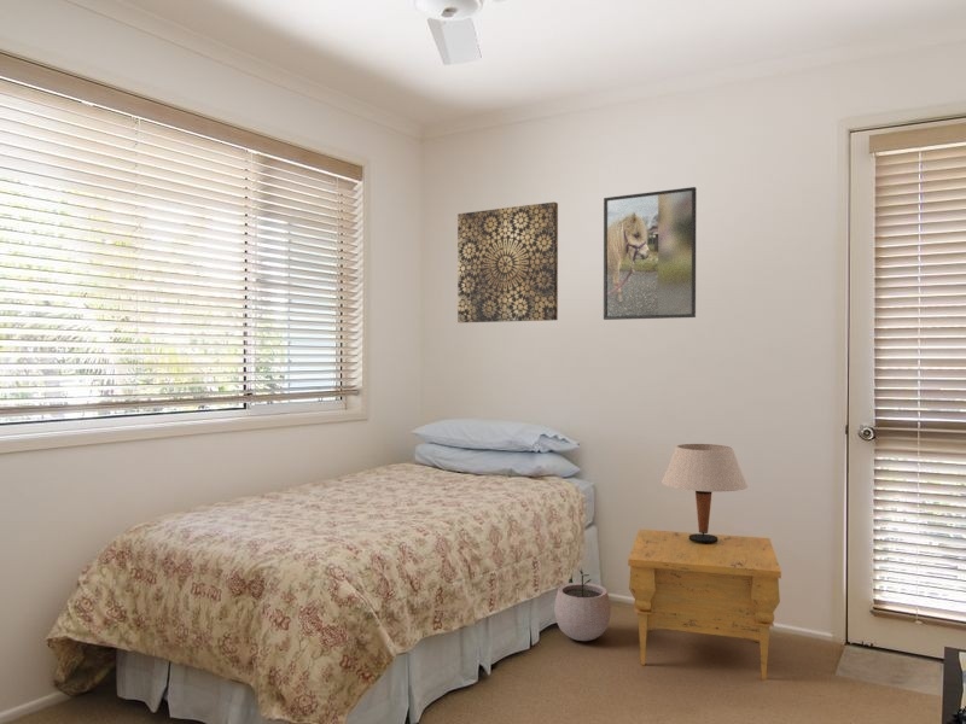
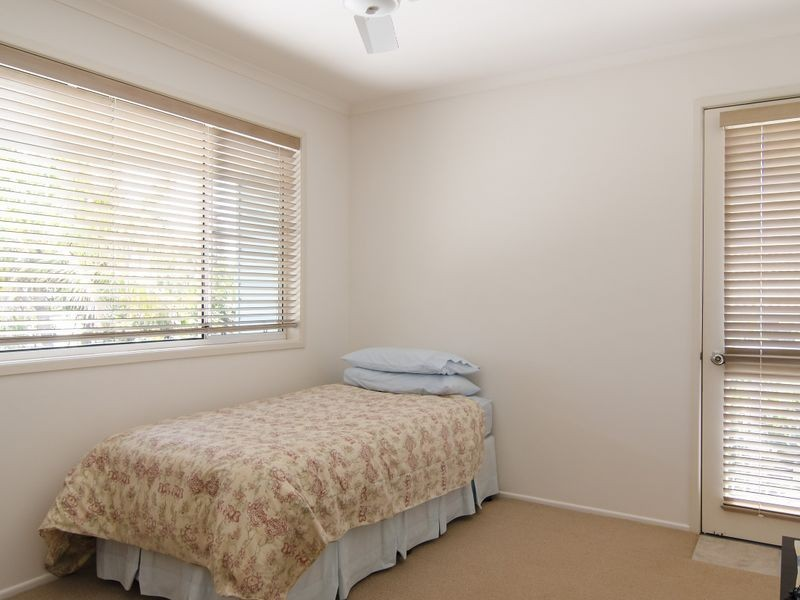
- plant pot (582, 602)
- table lamp (703, 494)
- nightstand (702, 600)
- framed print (647, 256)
- wall art (505, 264)
